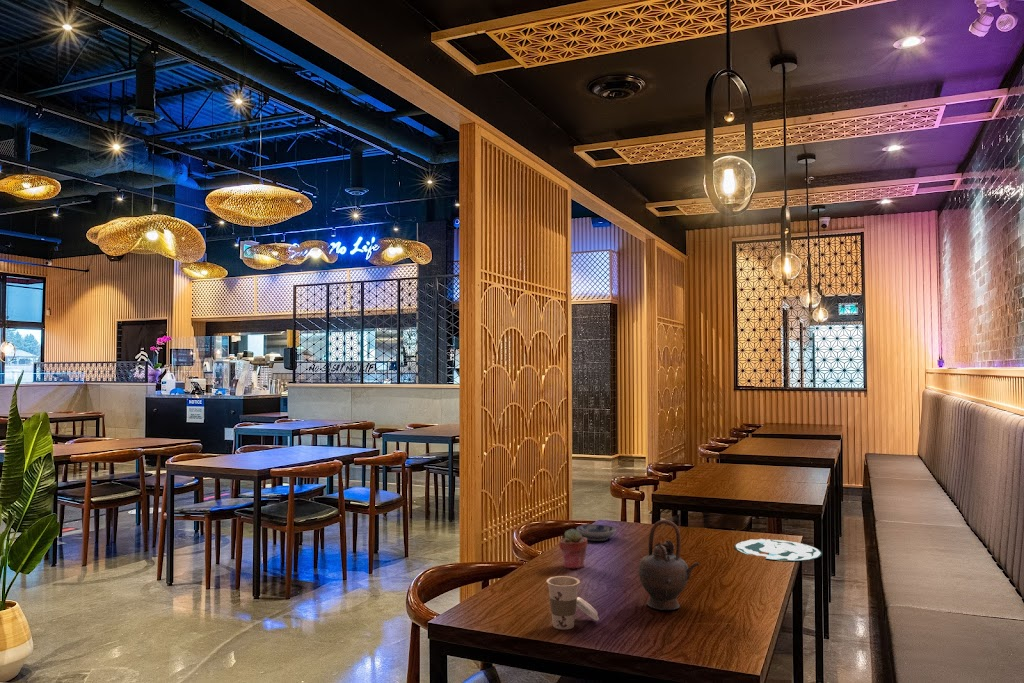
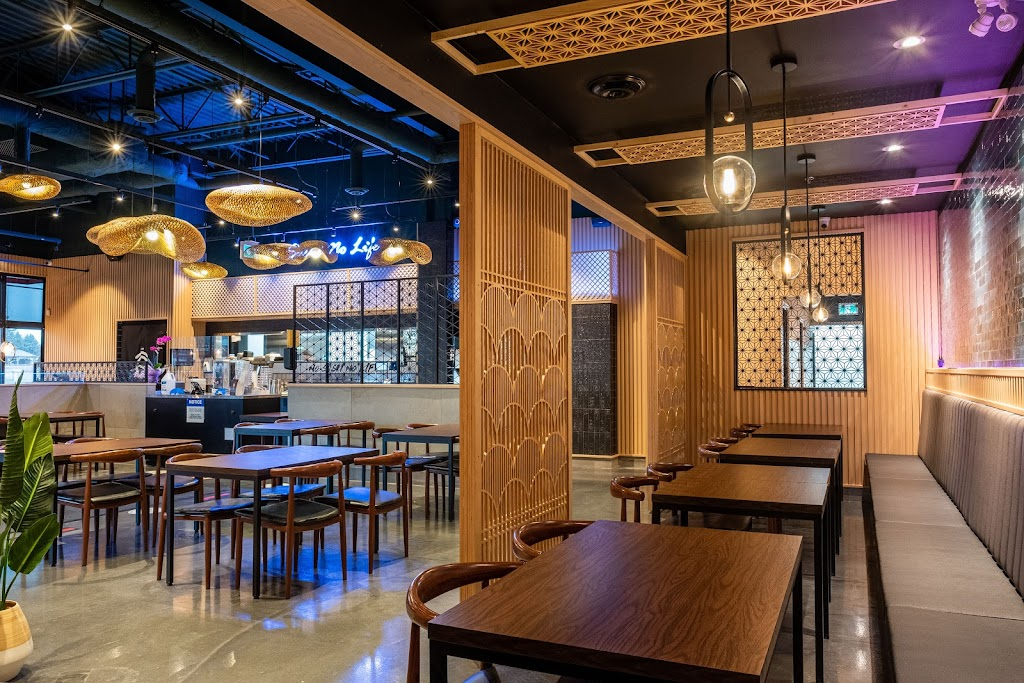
- plate (777, 545)
- bowl (596, 533)
- potted succulent (573, 547)
- cup (572, 601)
- teapot (668, 564)
